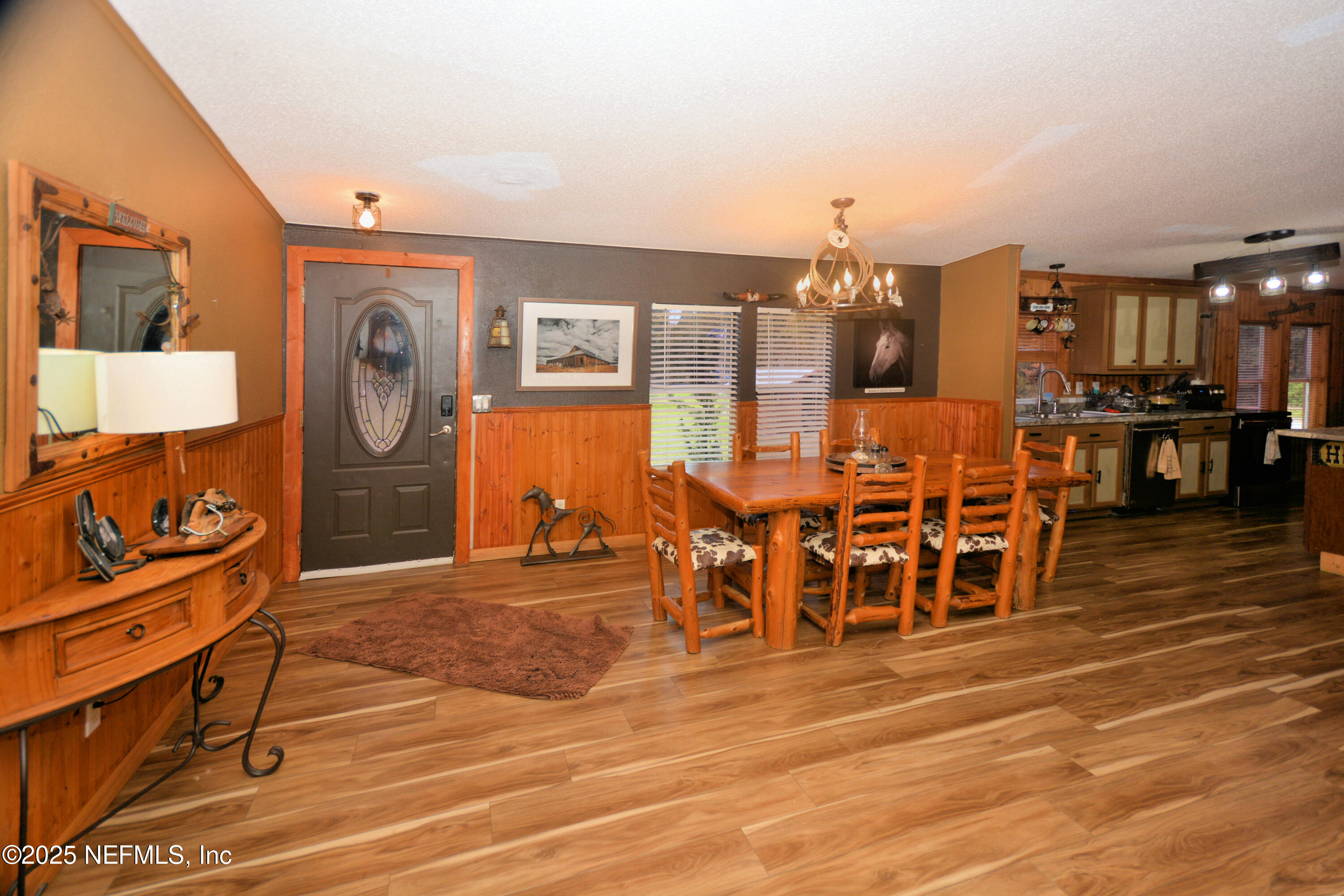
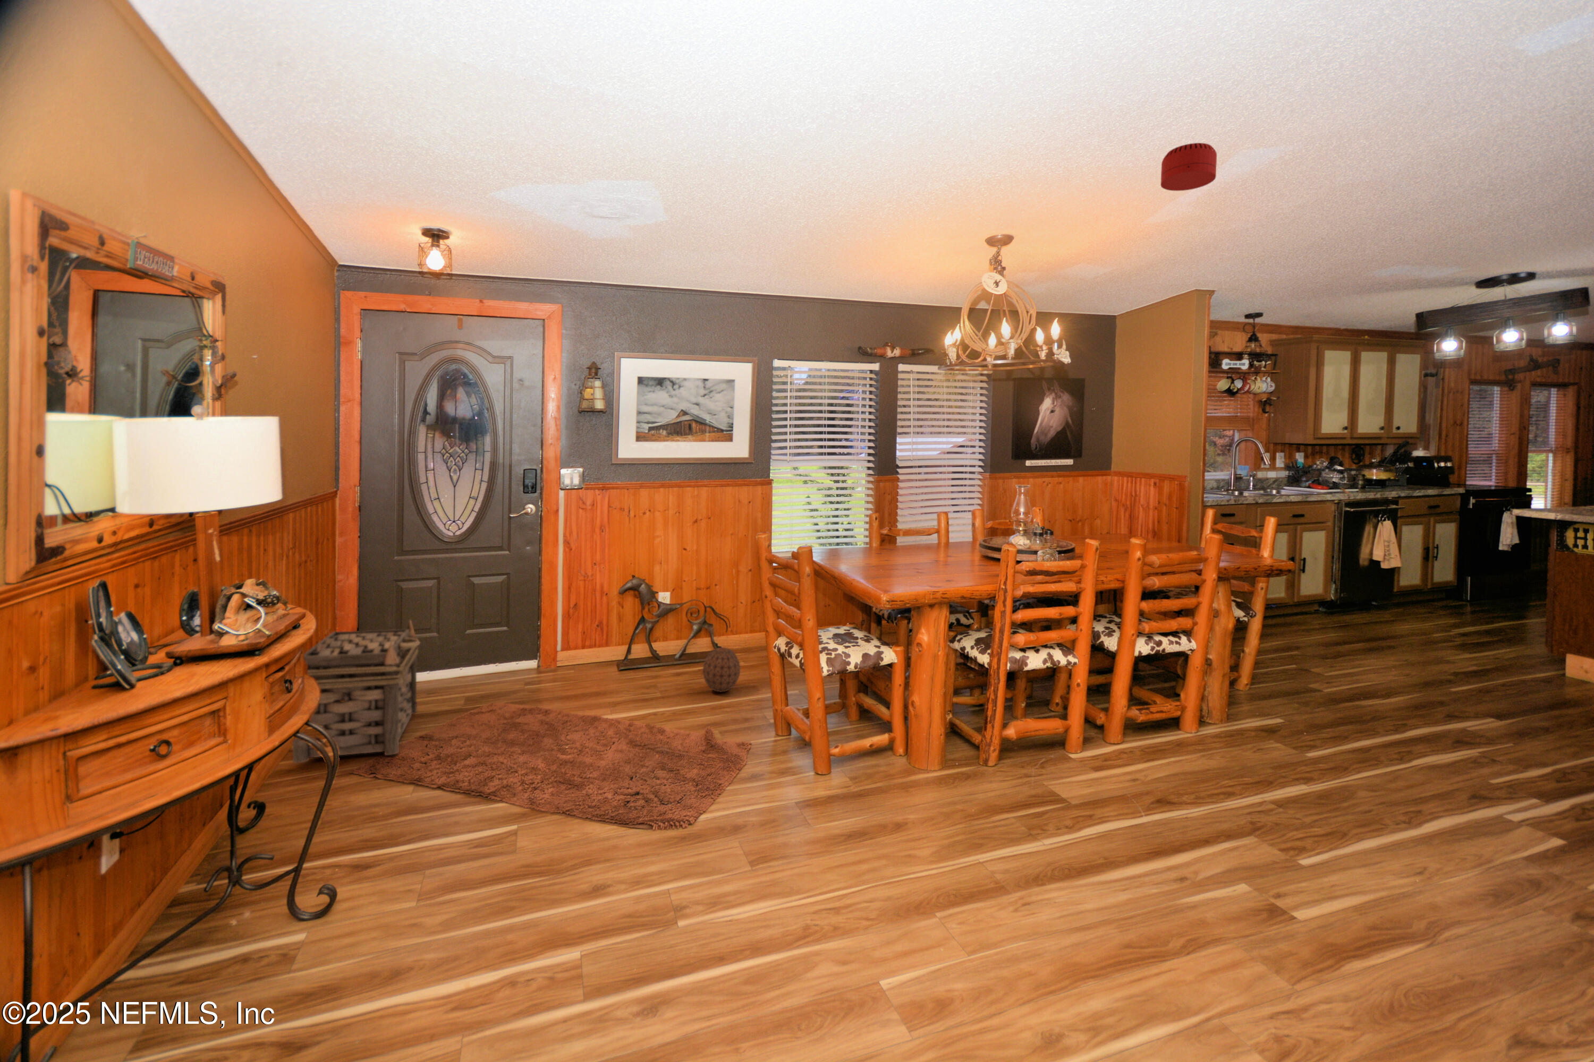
+ decorative ball (721, 670)
+ basket (365, 684)
+ smoke detector (1188, 166)
